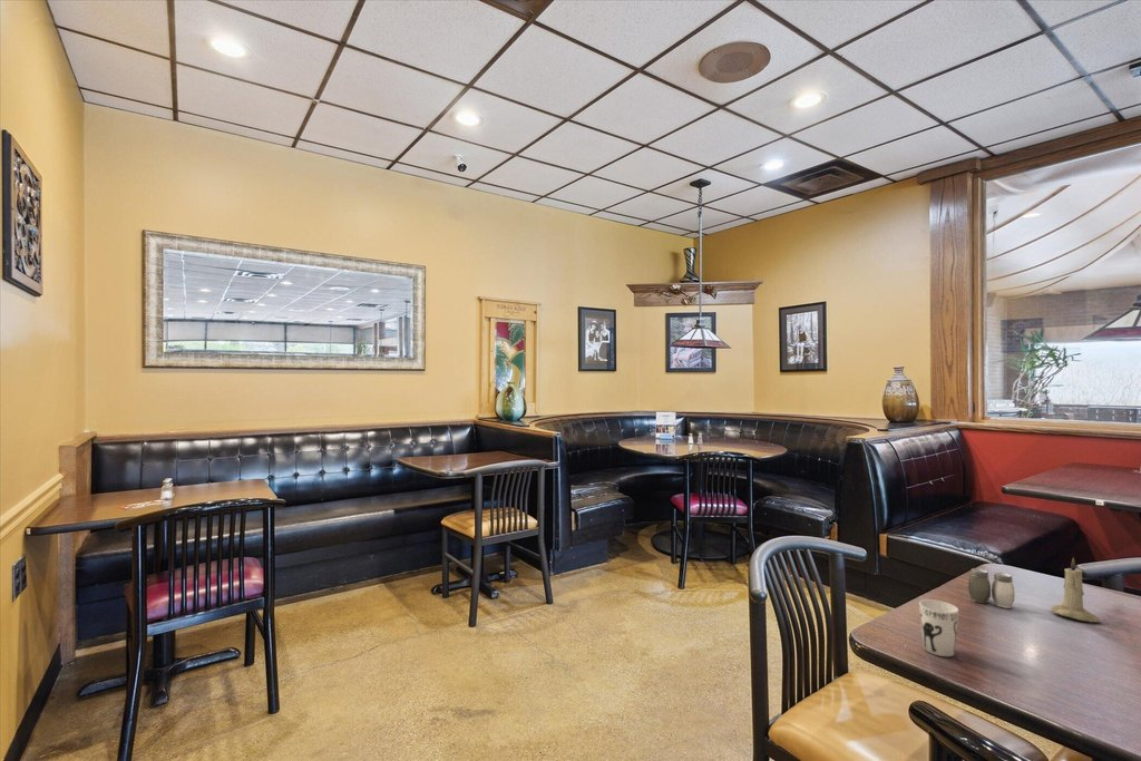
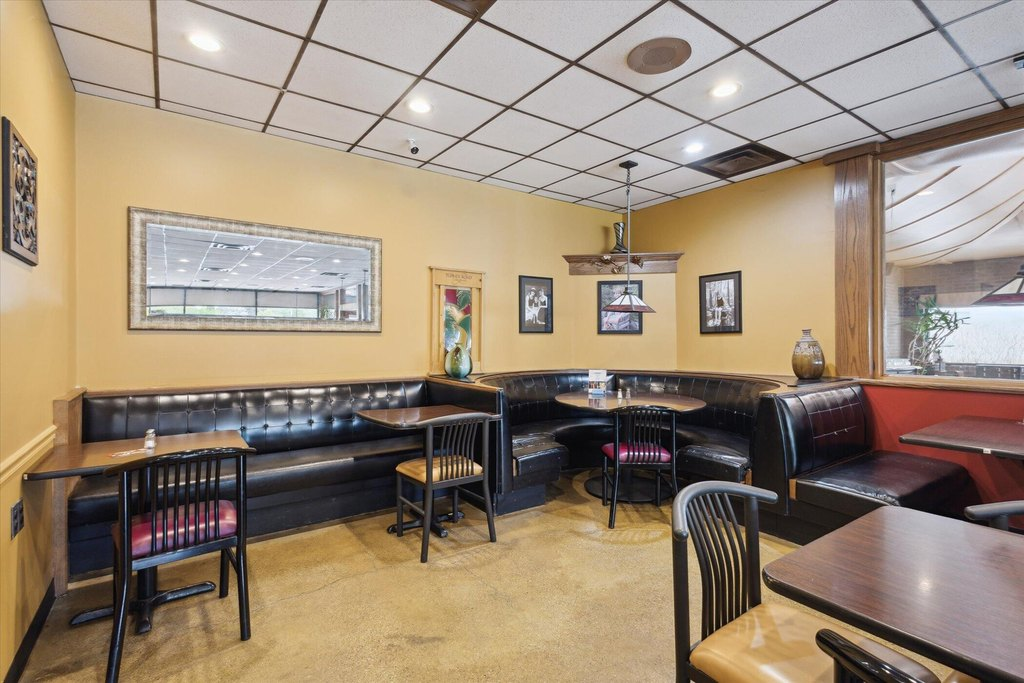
- salt and pepper shaker (989, 587)
- candle (1075, 586)
- cup (938, 627)
